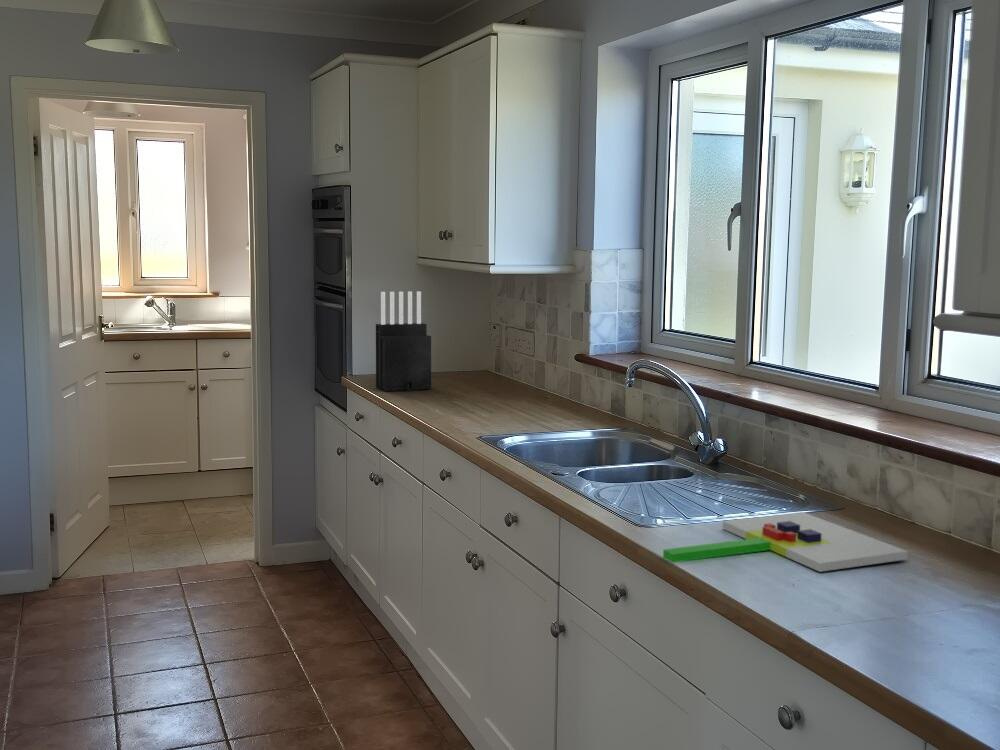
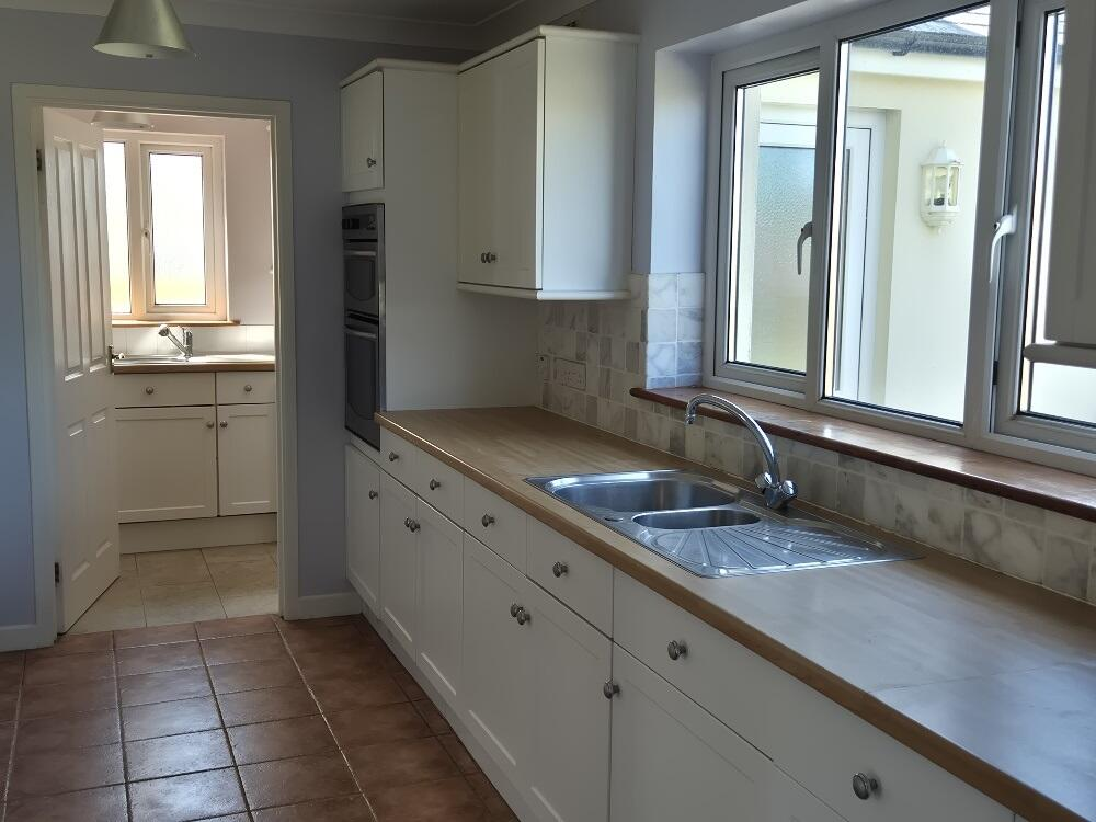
- knife block (404, 340)
- chopping board (764, 541)
